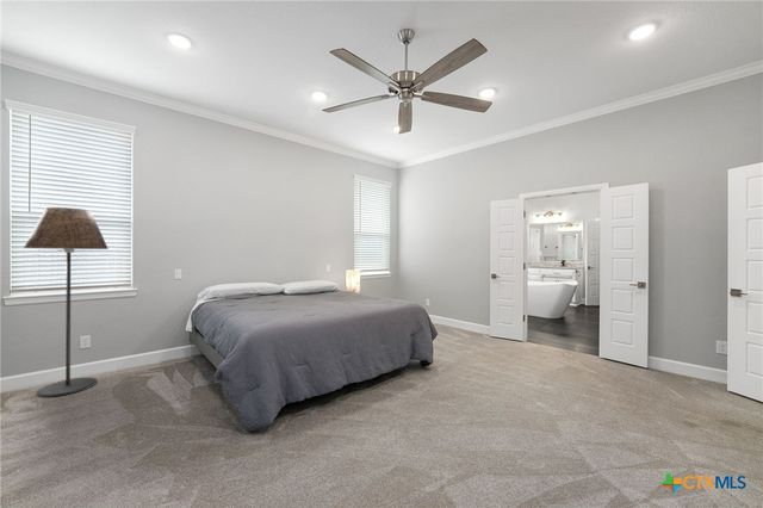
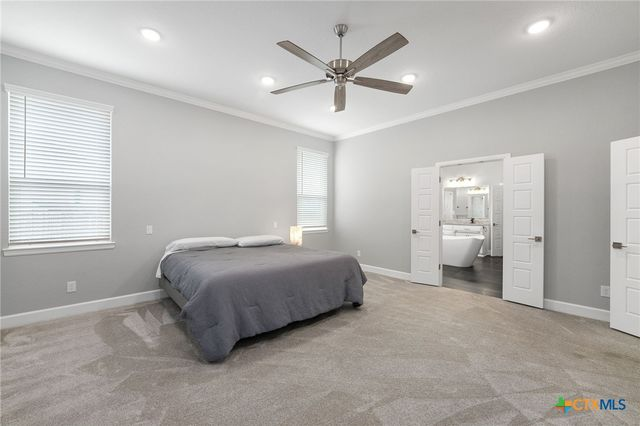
- floor lamp (68, 298)
